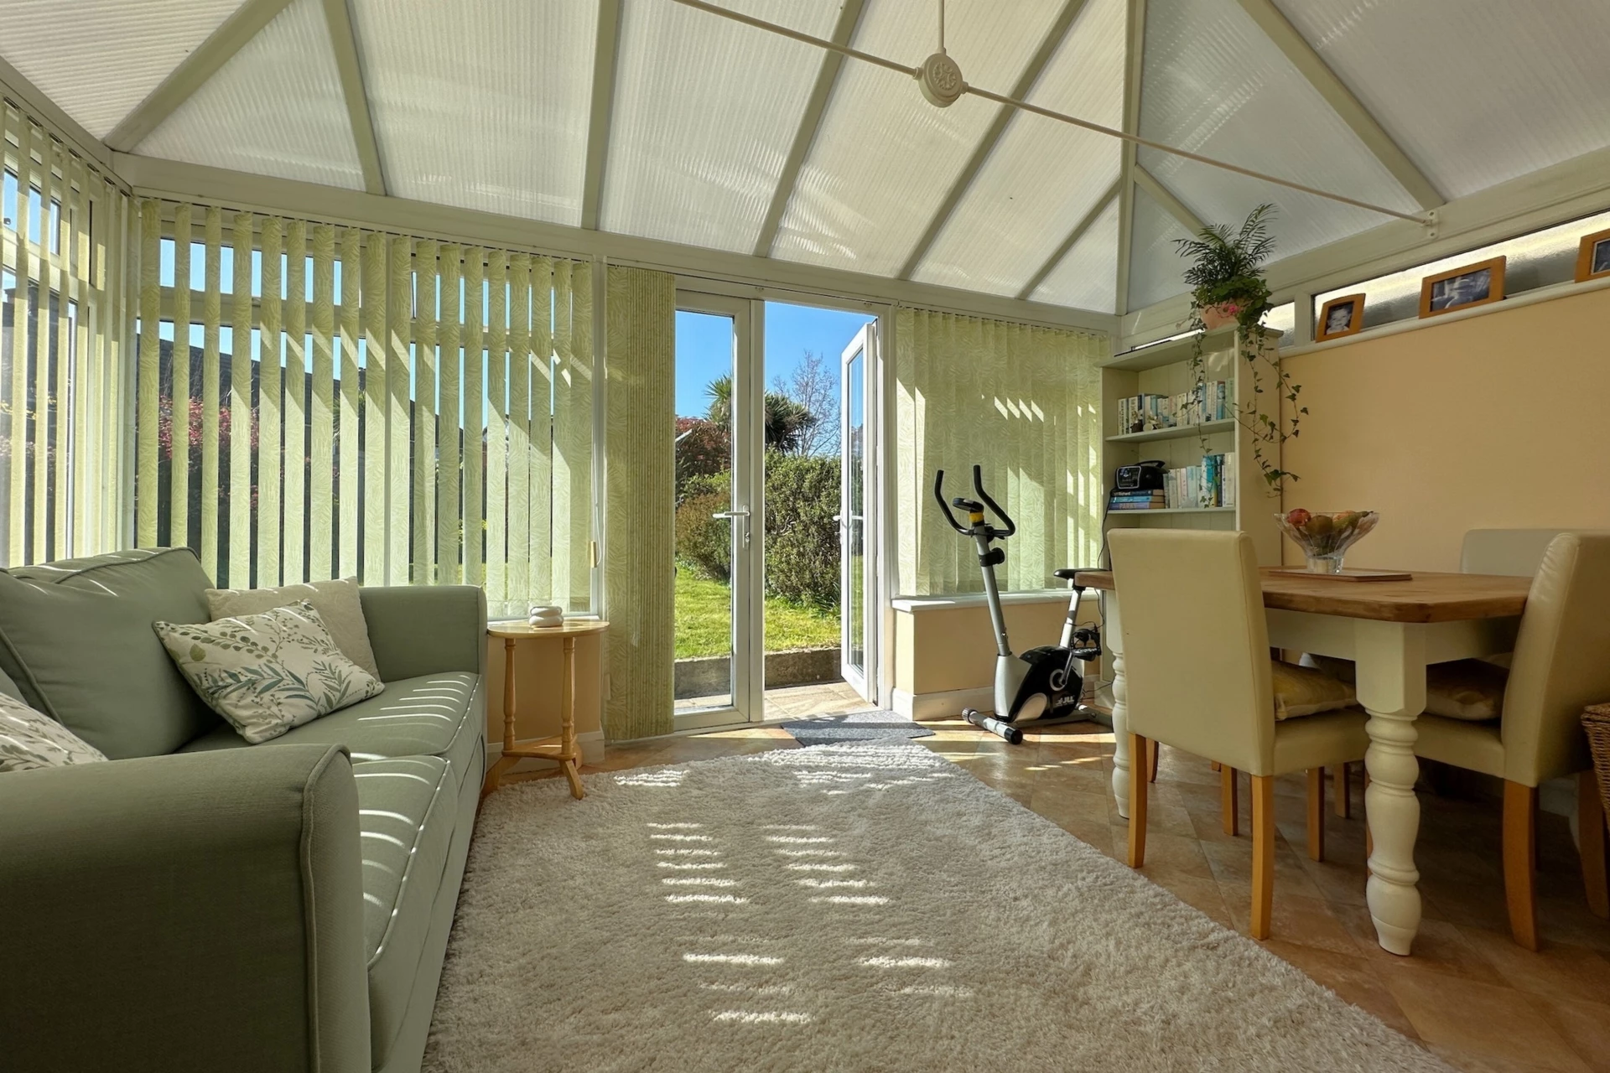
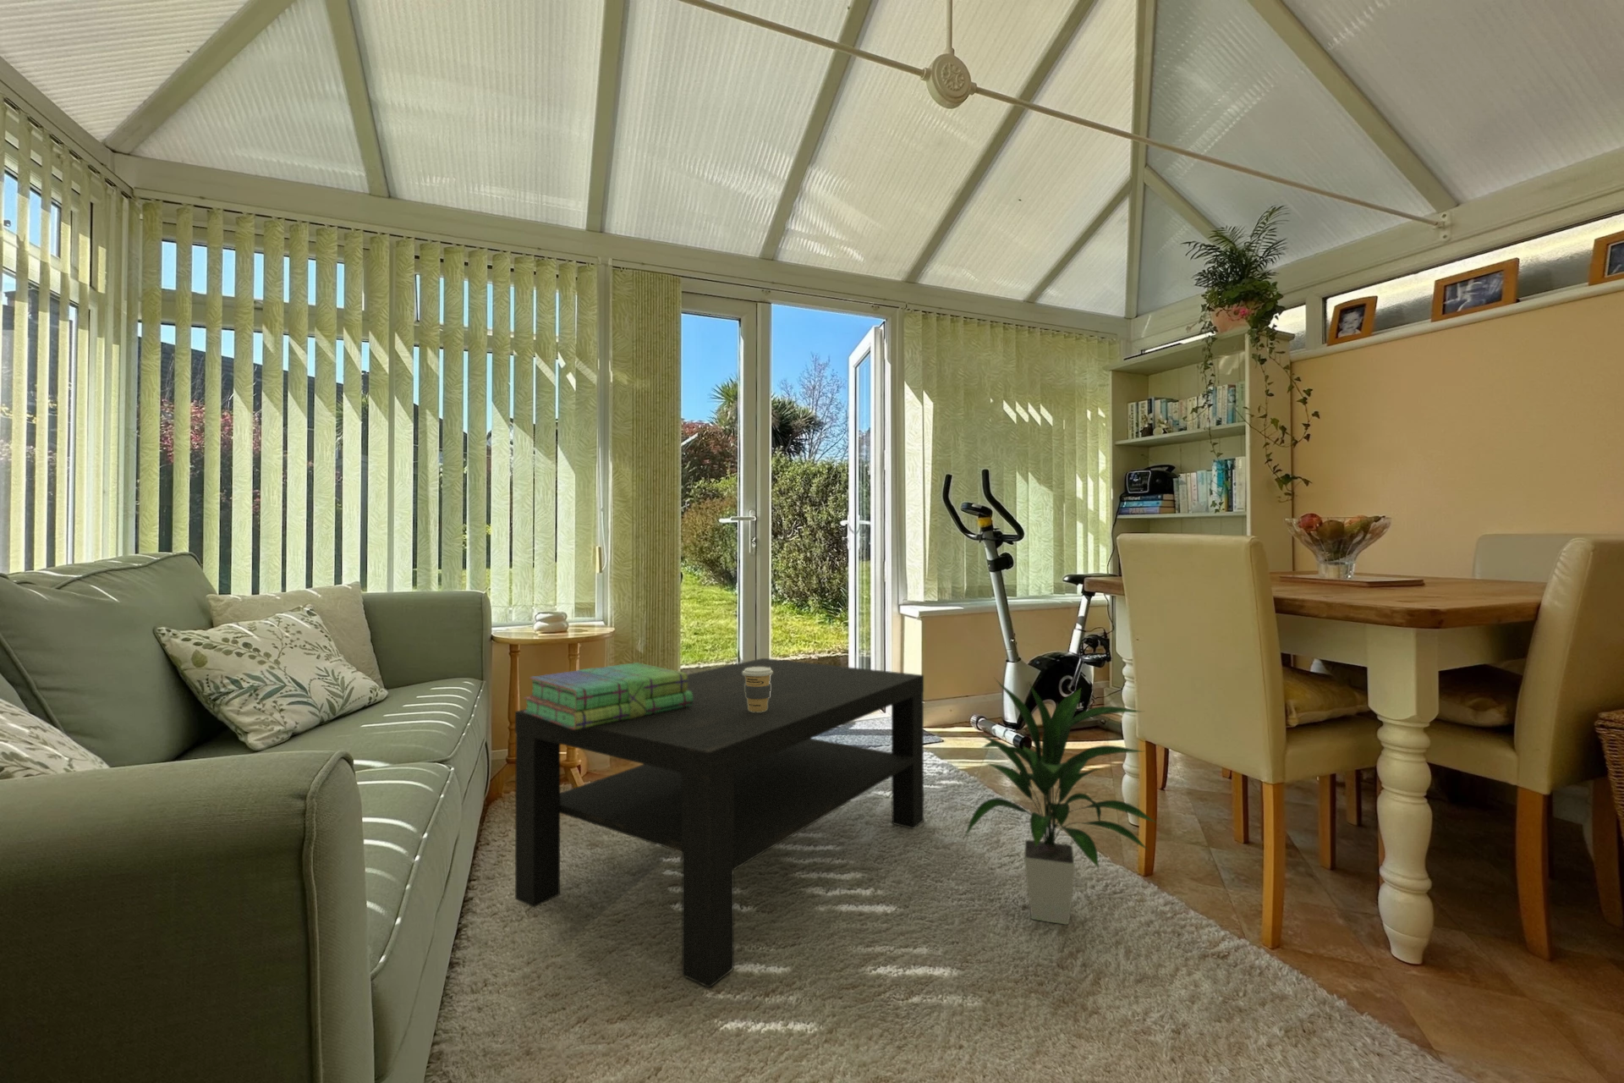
+ coffee table (744, 772)
+ coffee cup (756, 688)
+ stack of books (609, 691)
+ indoor plant (1054, 794)
